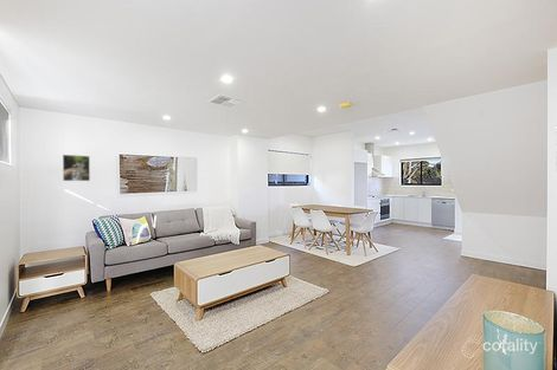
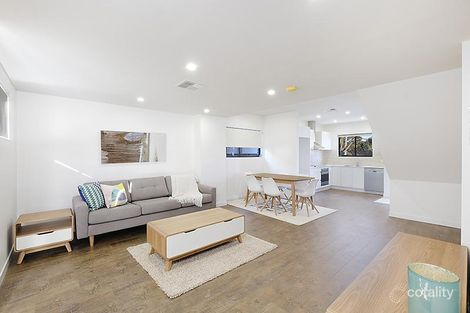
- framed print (76, 168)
